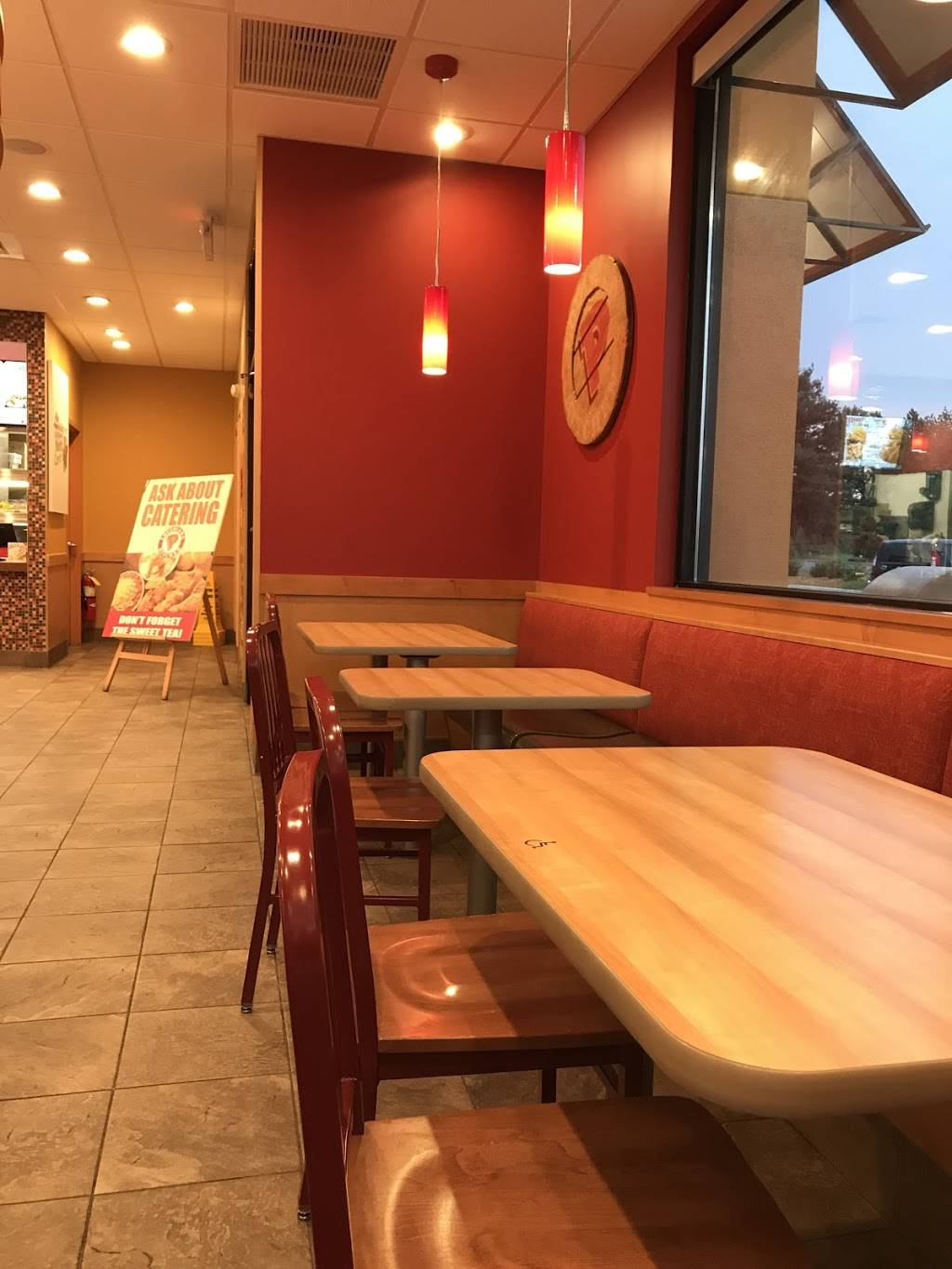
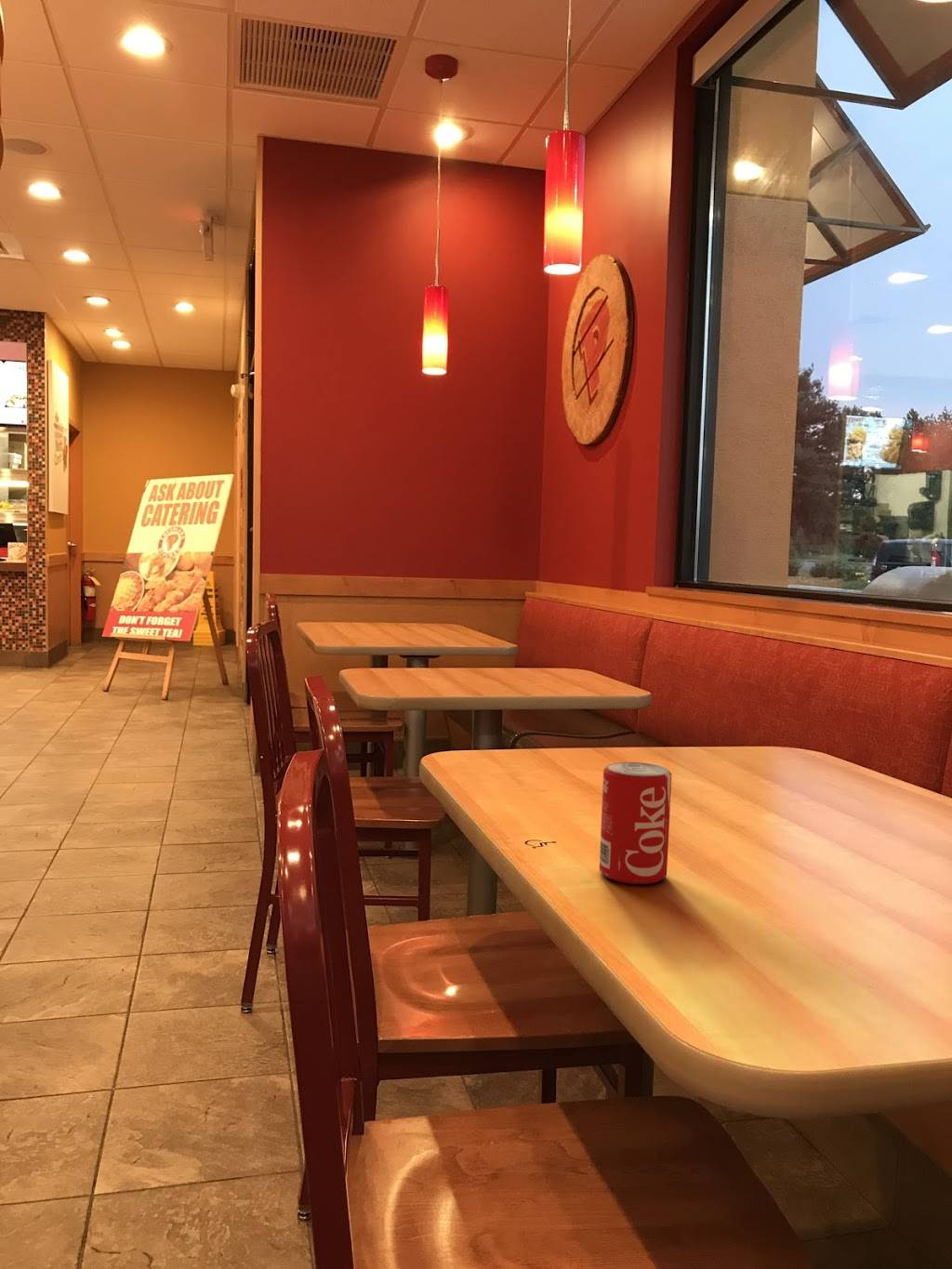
+ beverage can (635, 821)
